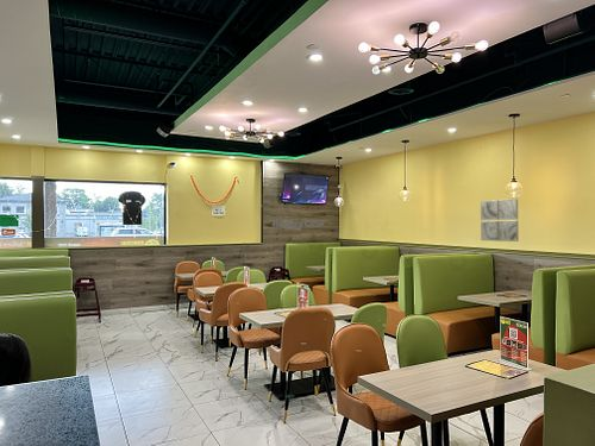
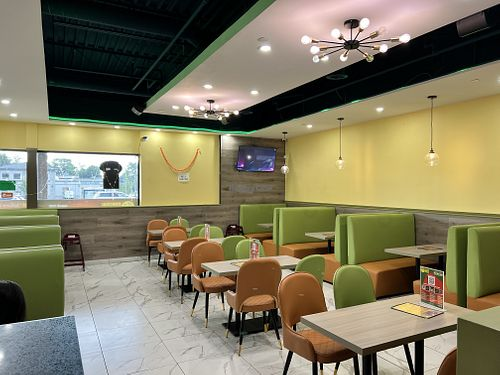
- wall art (499, 219)
